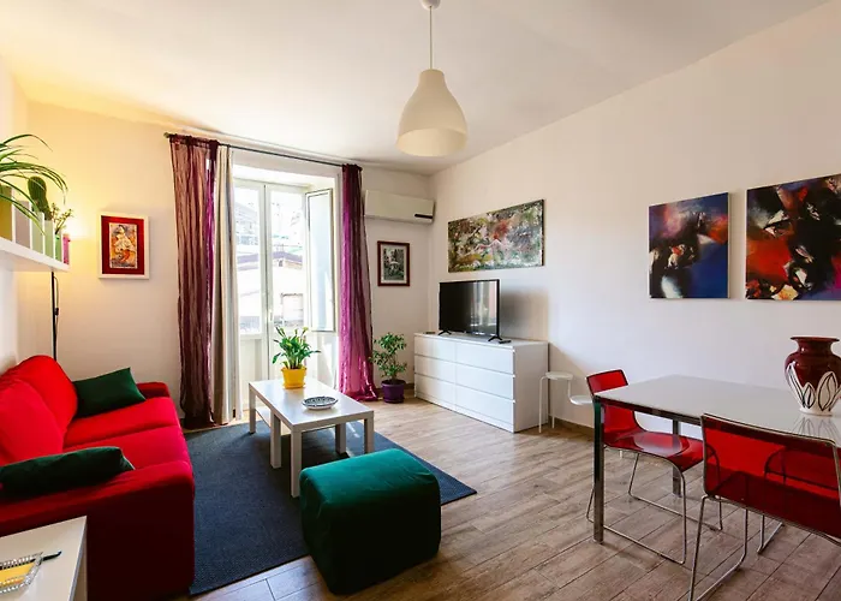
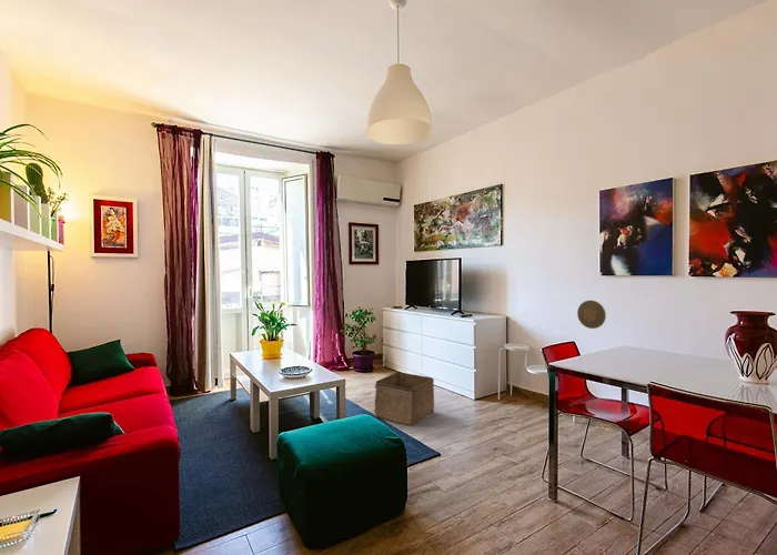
+ decorative plate (591, 314)
+ storage bin (404, 396)
